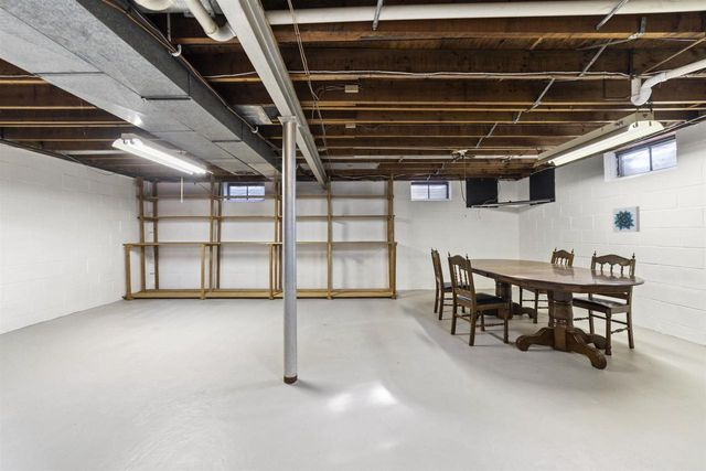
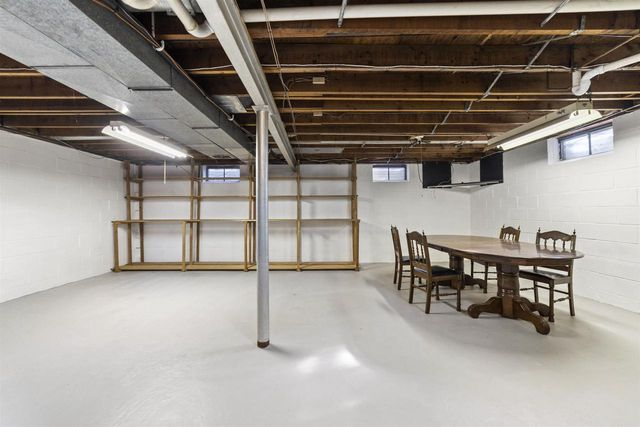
- wall art (625, 220)
